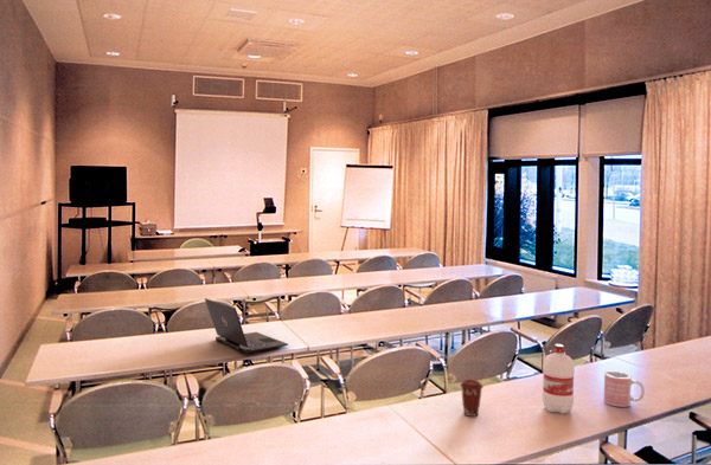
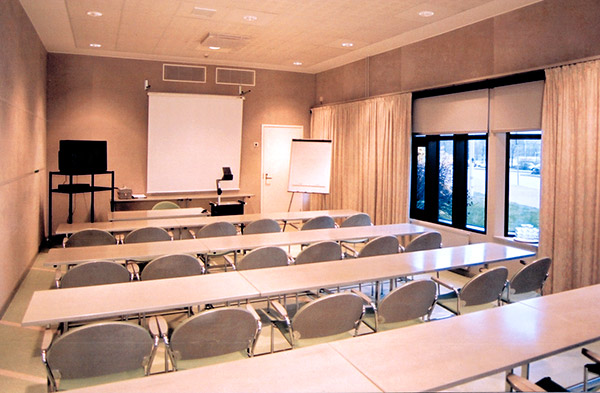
- water bottle (558, 376)
- mug (621, 389)
- coffee cup (470, 398)
- laptop (241, 325)
